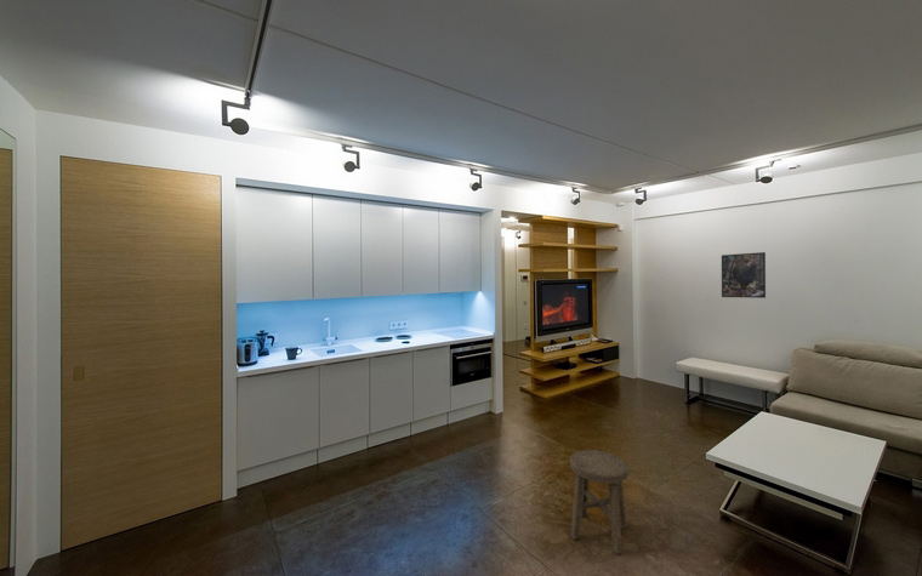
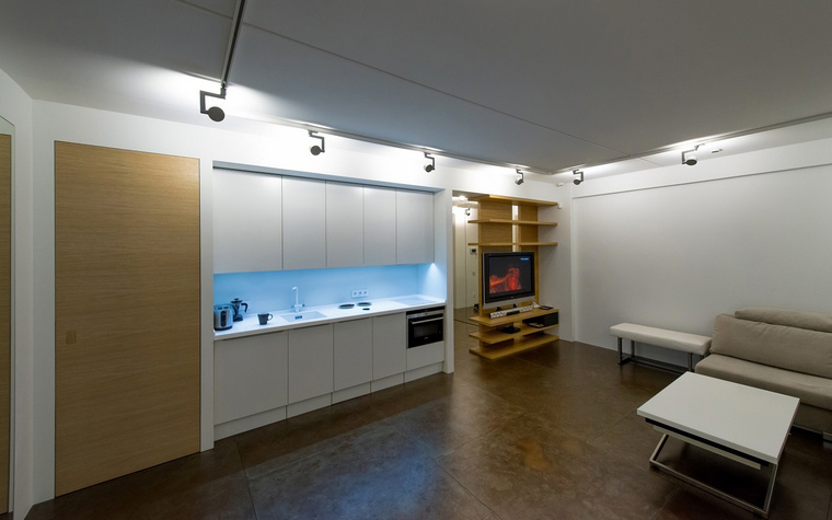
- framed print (742, 275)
- stool (597, 498)
